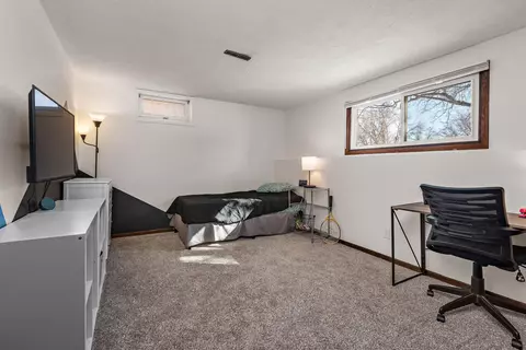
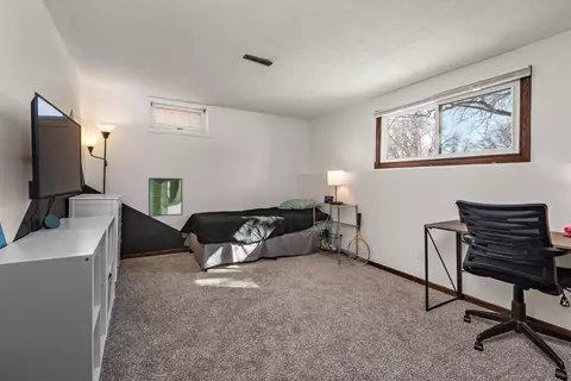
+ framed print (165, 196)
